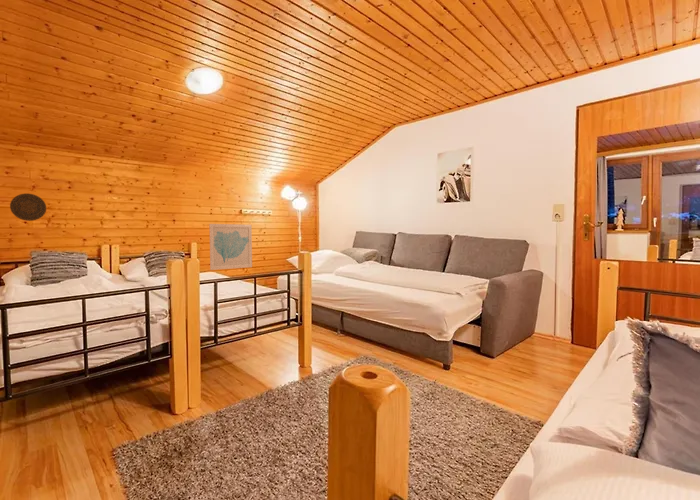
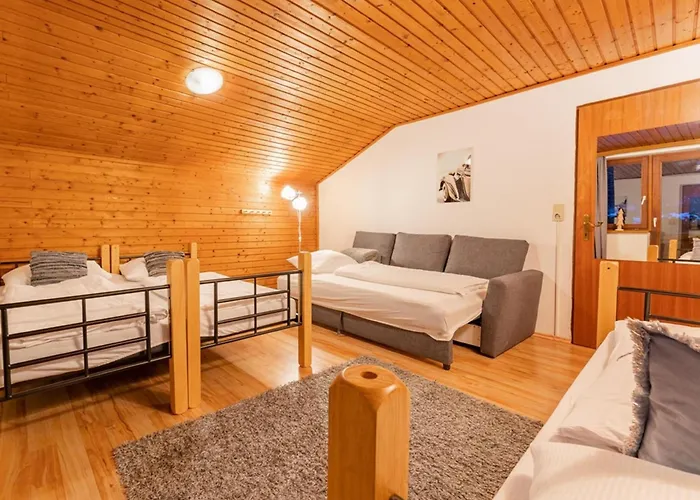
- decorative plate (28, 207)
- wall art (231, 246)
